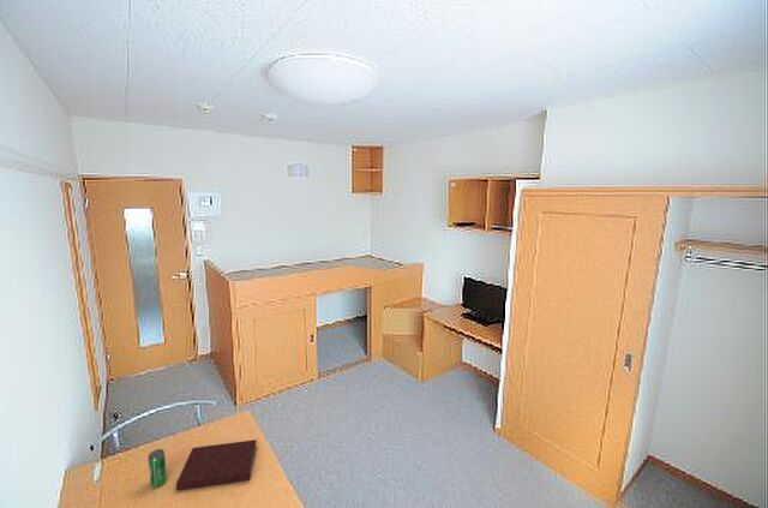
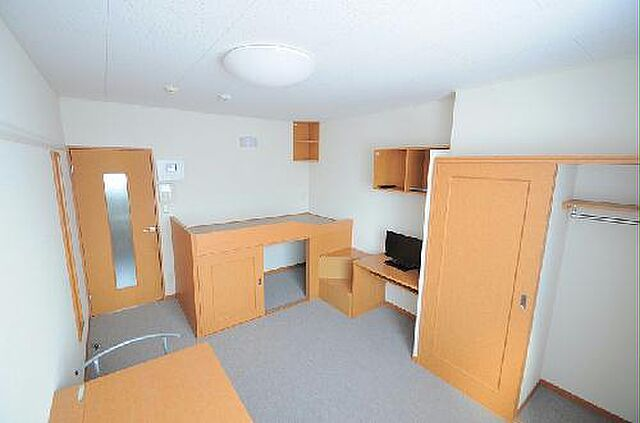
- notebook (220, 462)
- beverage can (157, 467)
